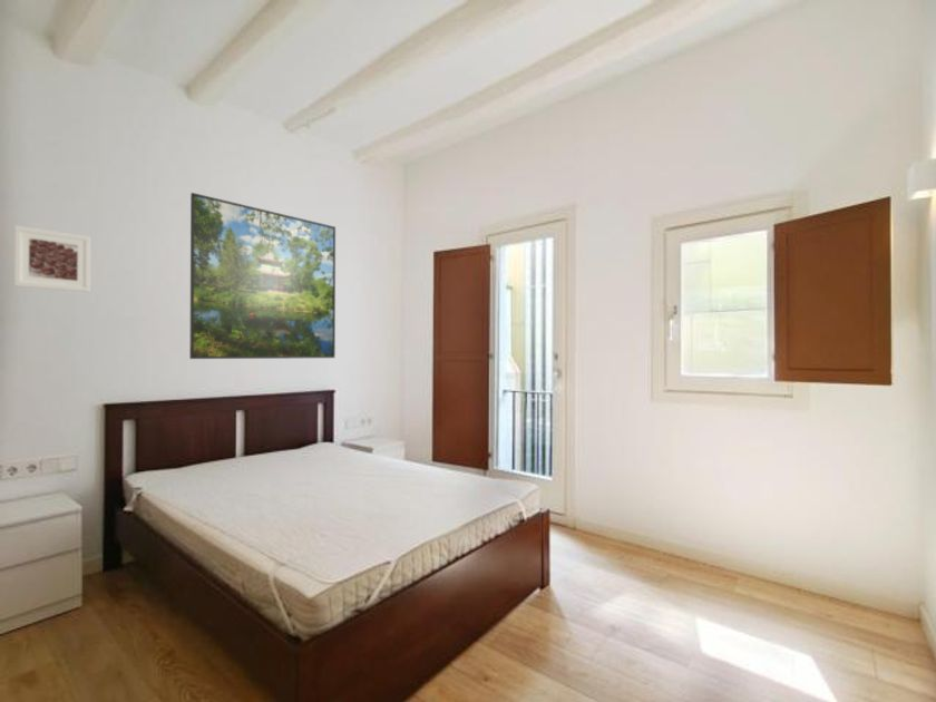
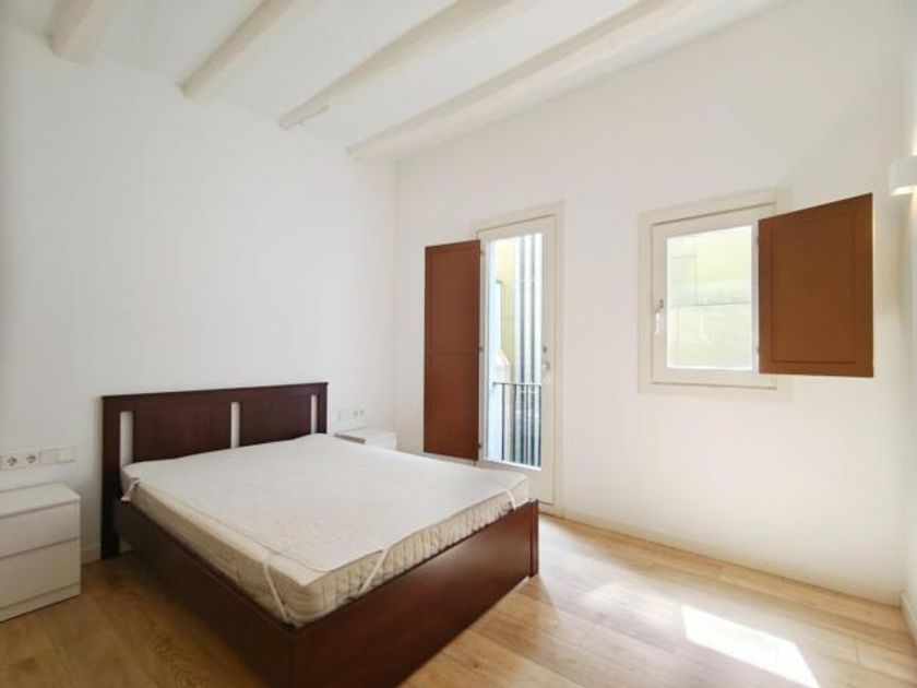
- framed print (53, 260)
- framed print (271, 284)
